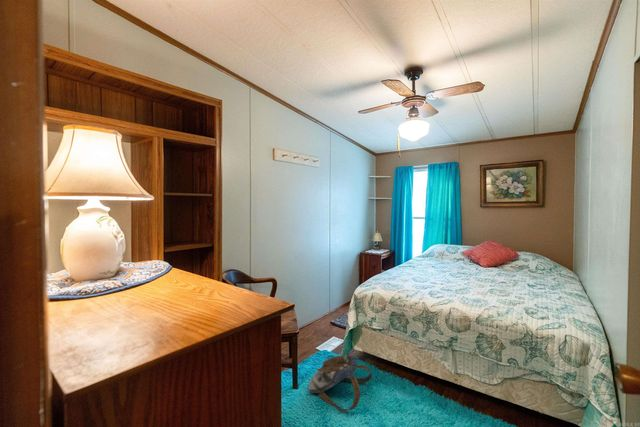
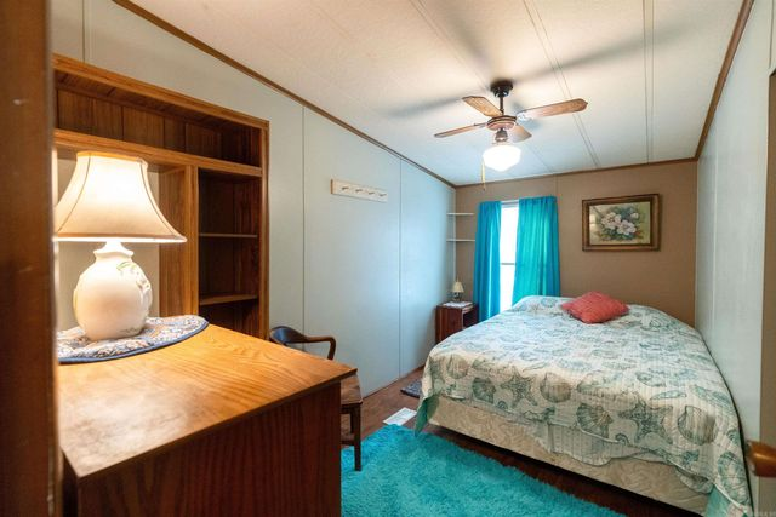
- backpack (337, 375)
